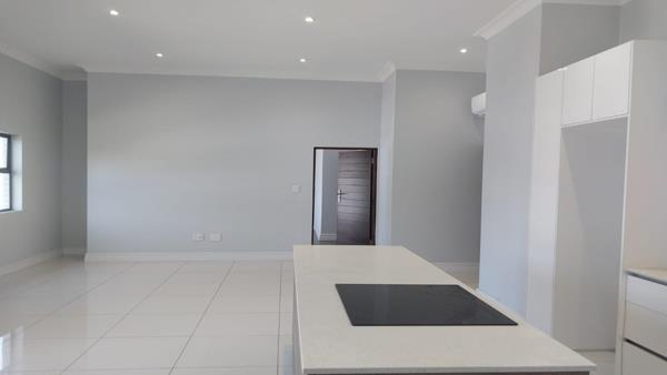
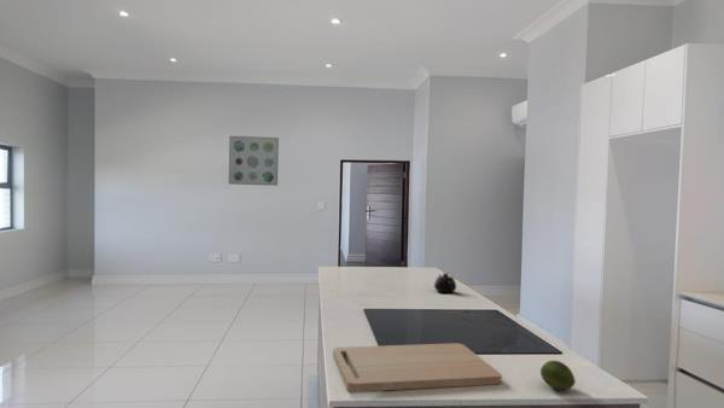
+ wall art (253, 161)
+ teapot (444, 281)
+ fruit (556, 374)
+ cutting board (411, 363)
